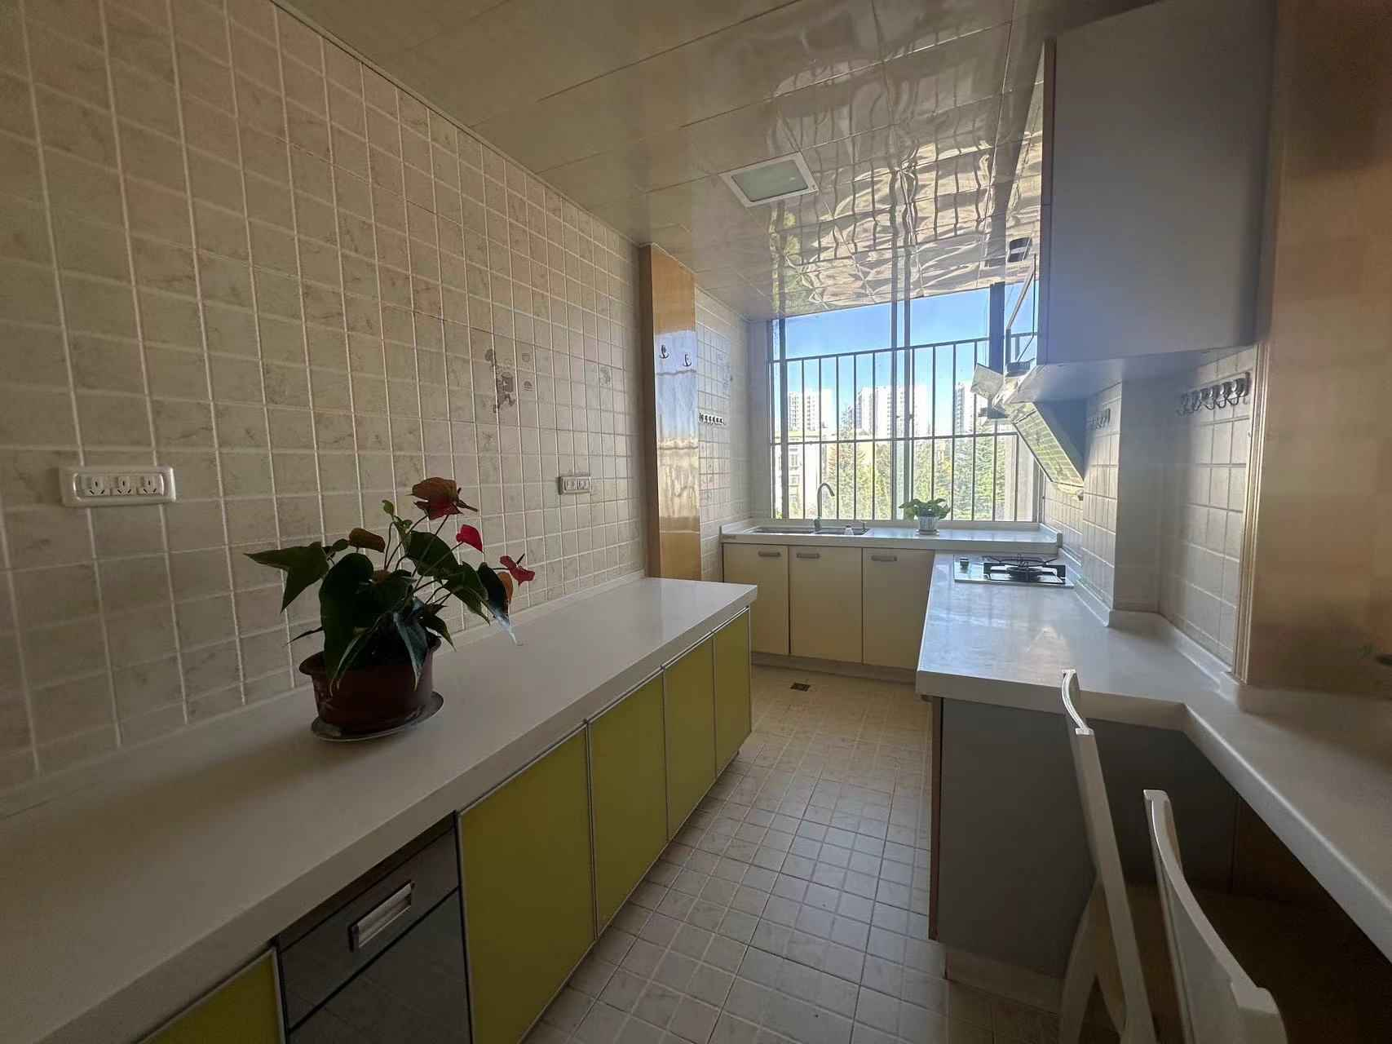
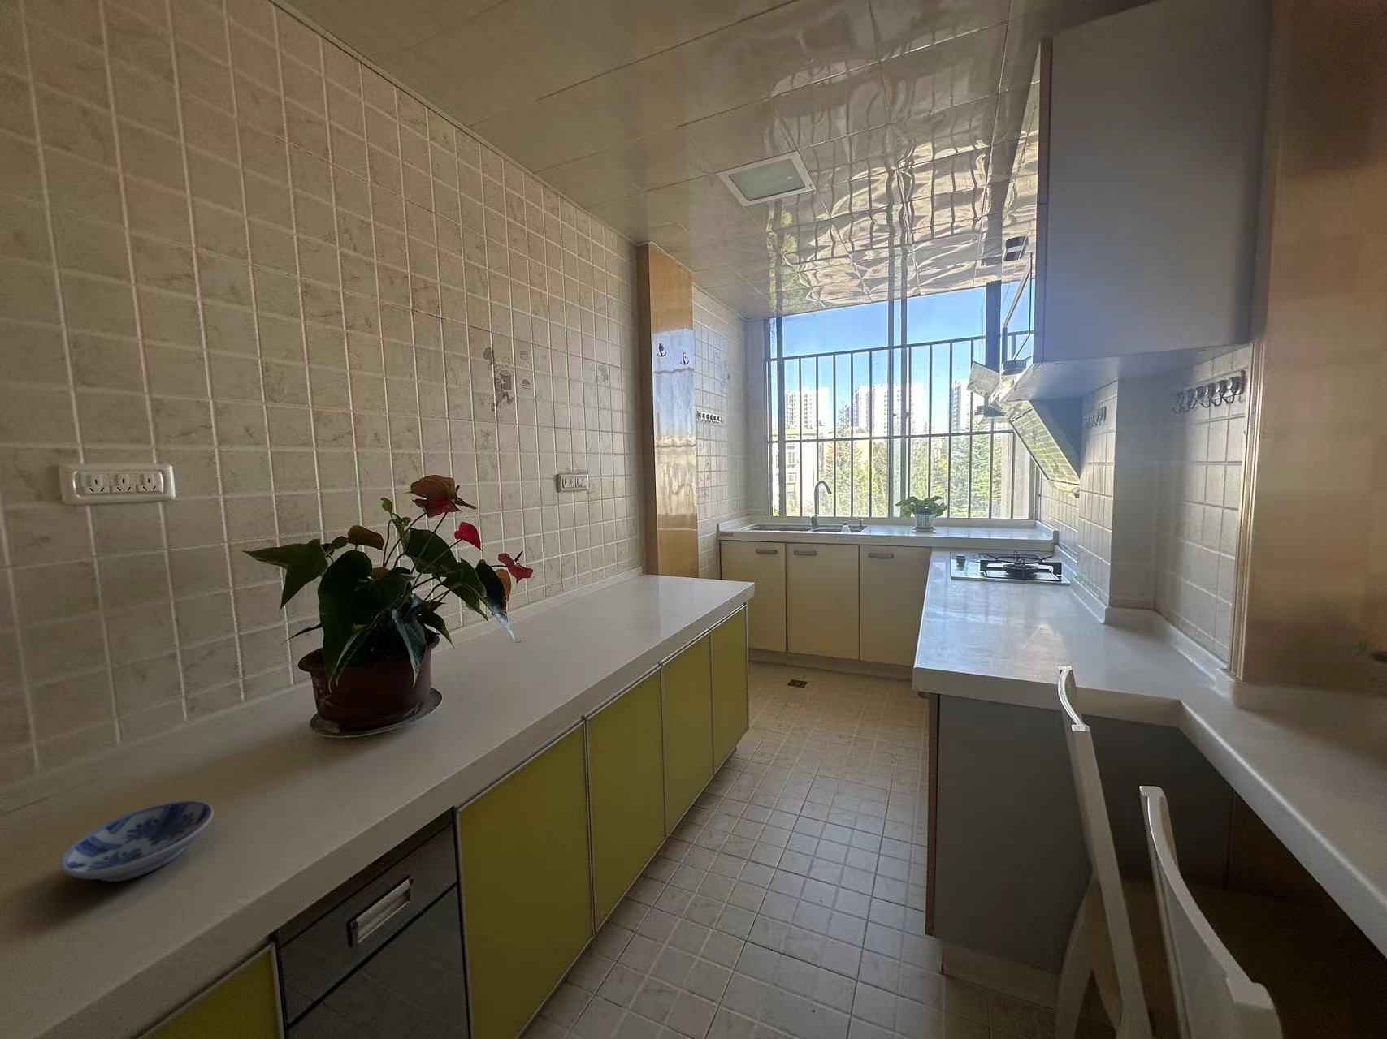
+ bowl (143, 845)
